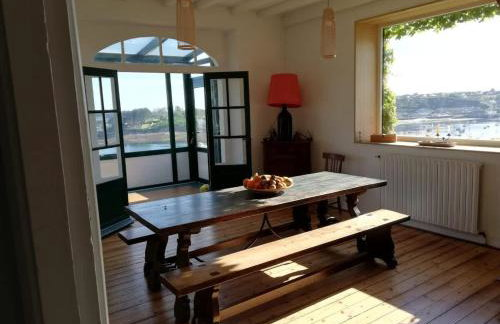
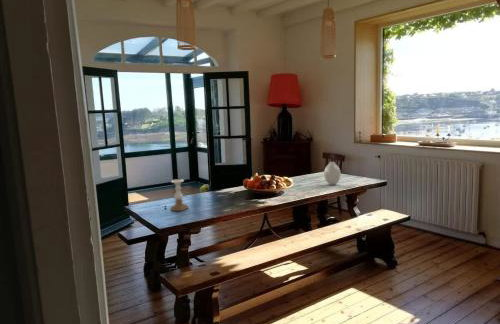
+ vase (332, 173)
+ candle holder (178, 194)
